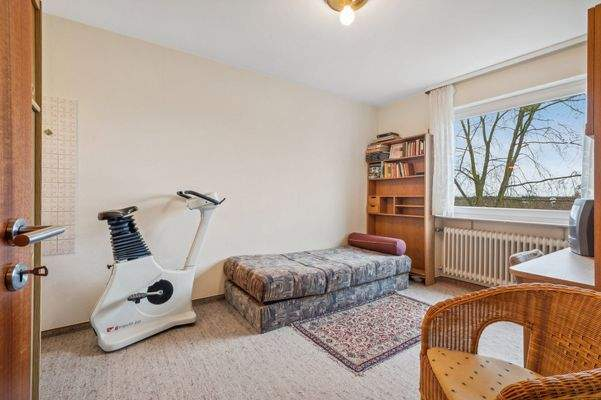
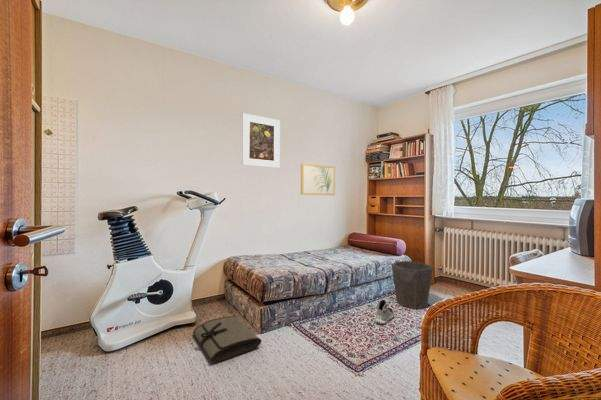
+ wall art (318, 180)
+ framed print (261, 141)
+ waste bin (411, 284)
+ tool roll (225, 331)
+ sneaker (385, 308)
